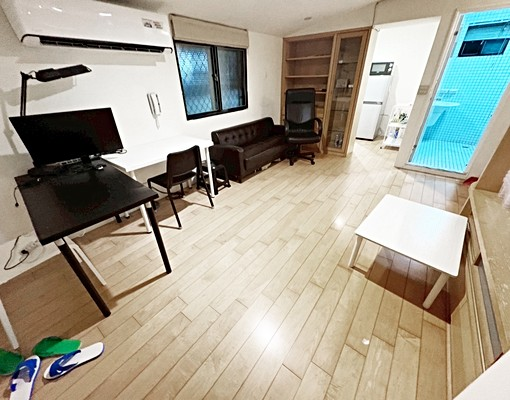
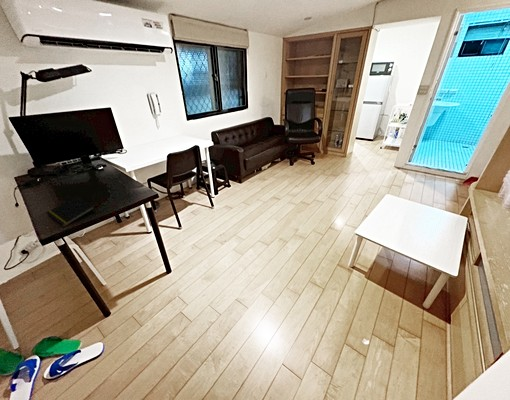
+ notepad (70, 210)
